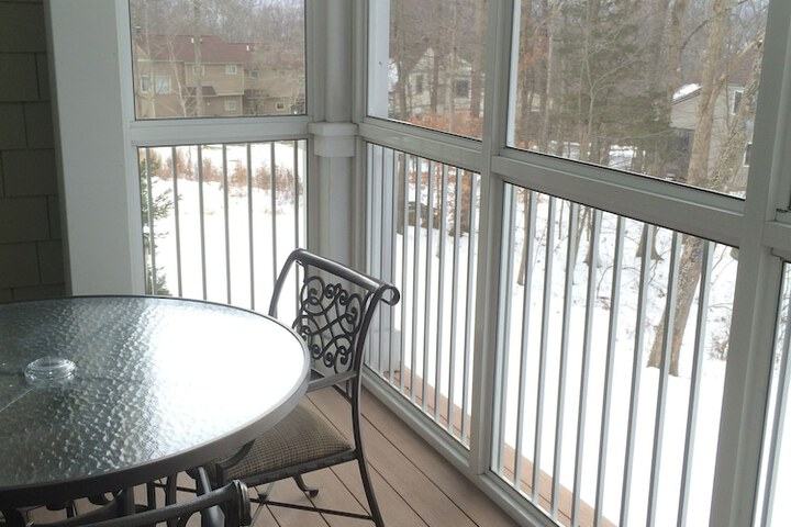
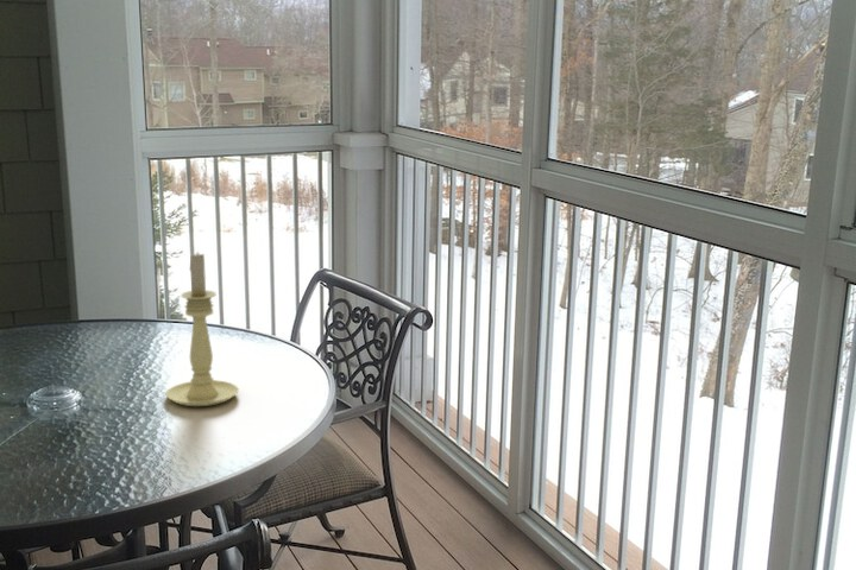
+ candle holder (200, 324)
